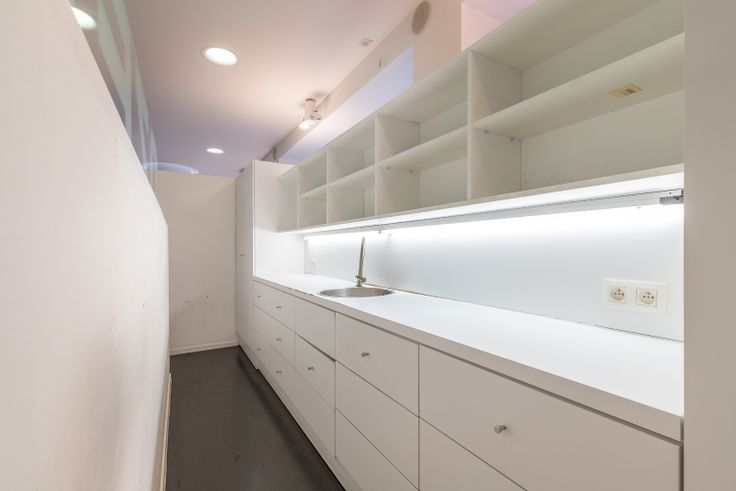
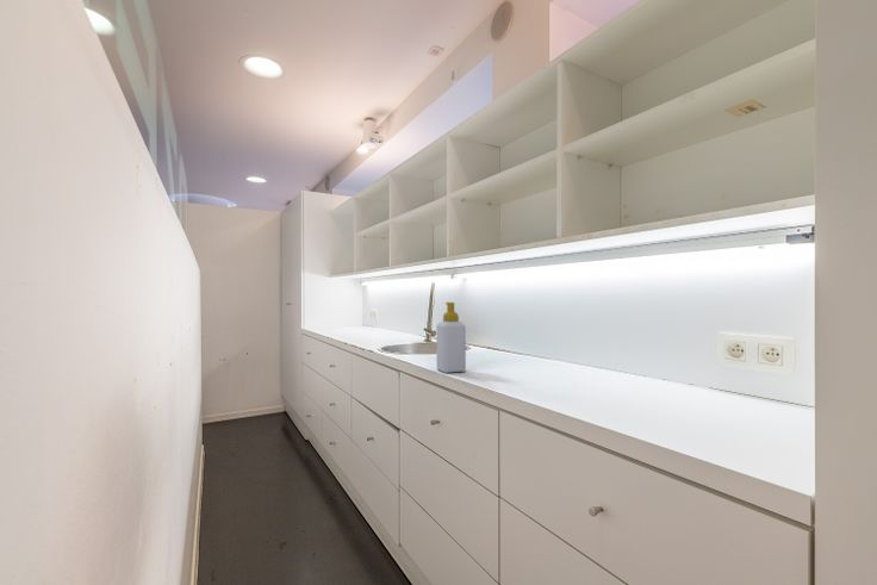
+ soap bottle (450, 336)
